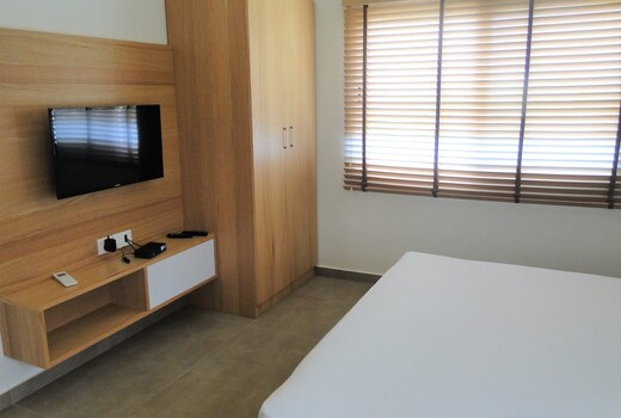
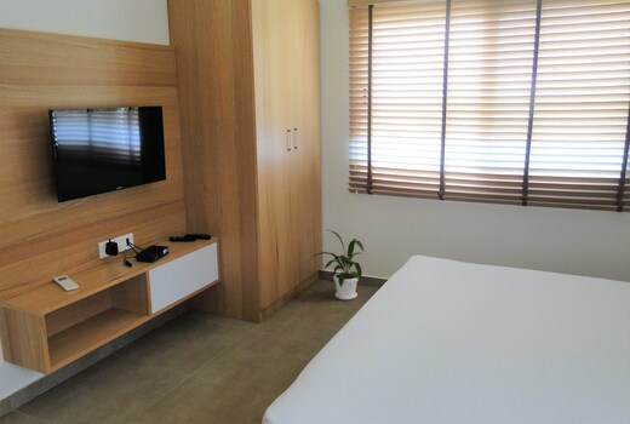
+ house plant (344, 264)
